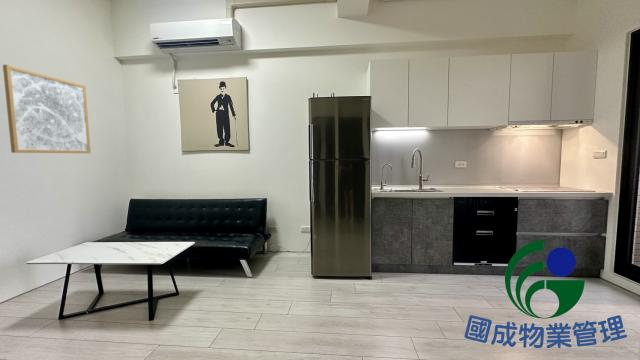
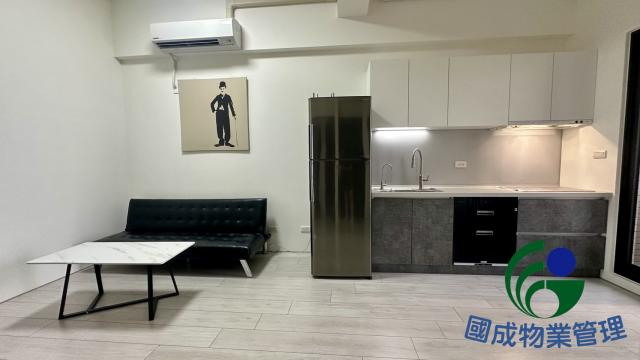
- wall art (52, 115)
